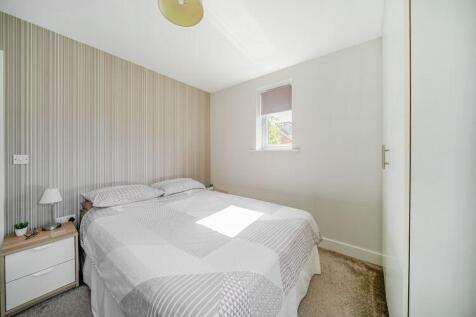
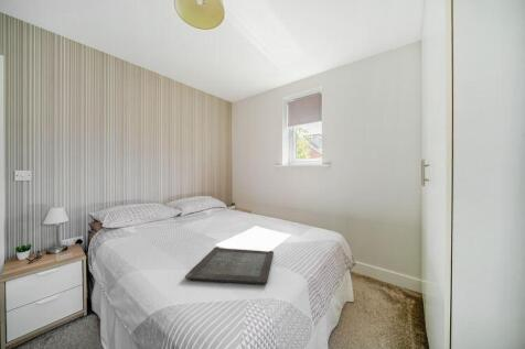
+ serving tray (235, 262)
